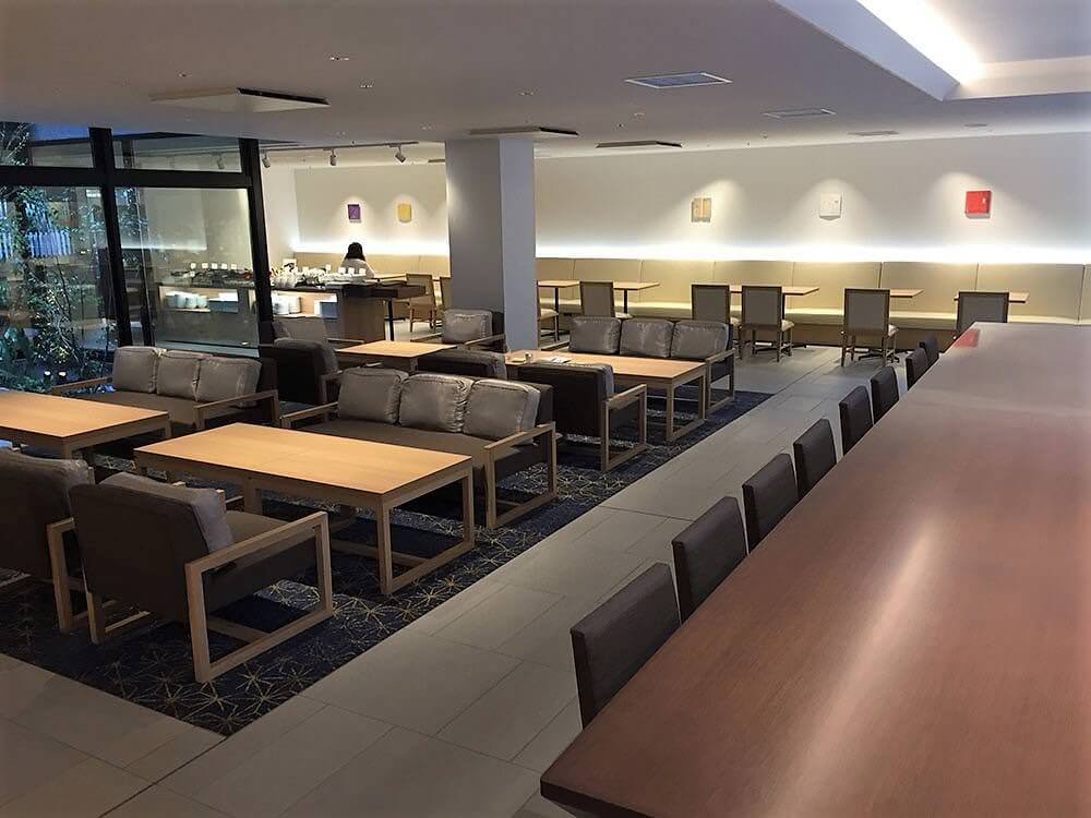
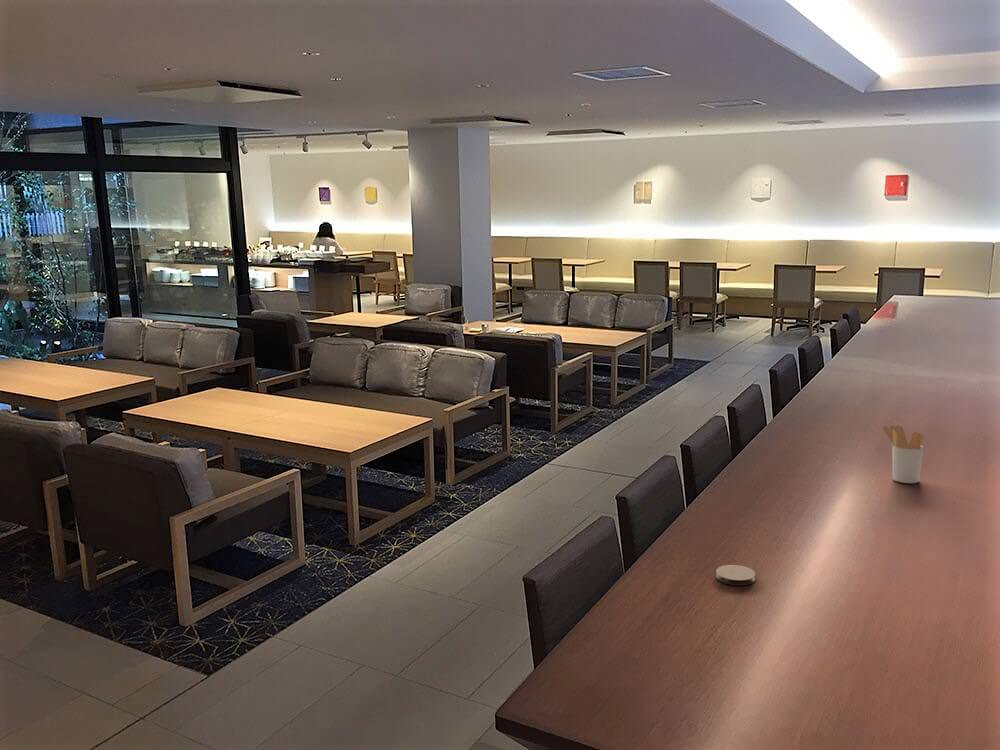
+ coaster (735, 574)
+ utensil holder (902, 452)
